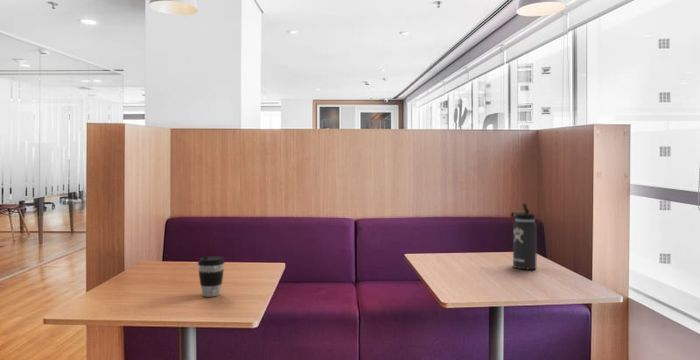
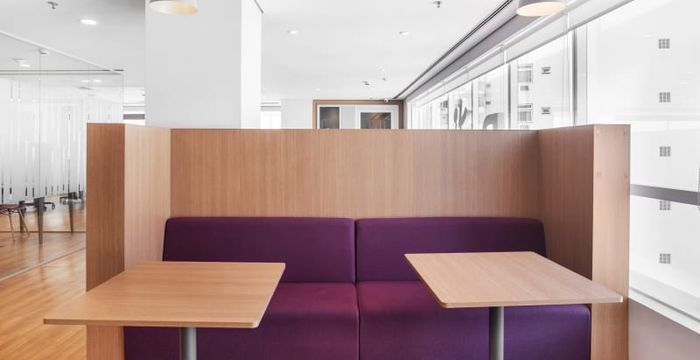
- coffee cup (211, 276)
- thermos bottle (522, 235)
